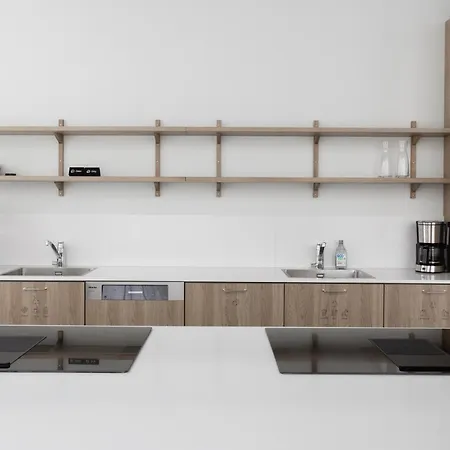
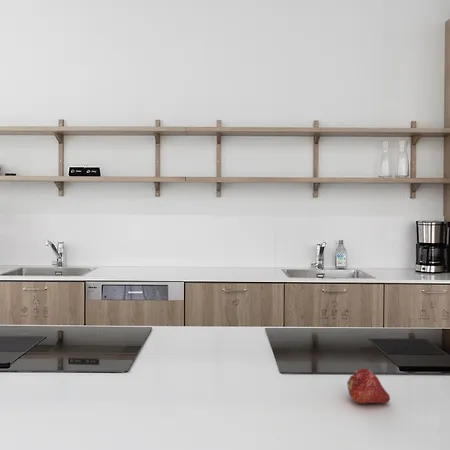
+ fruit (365, 386)
